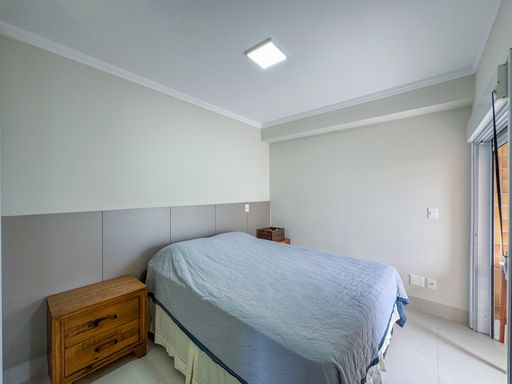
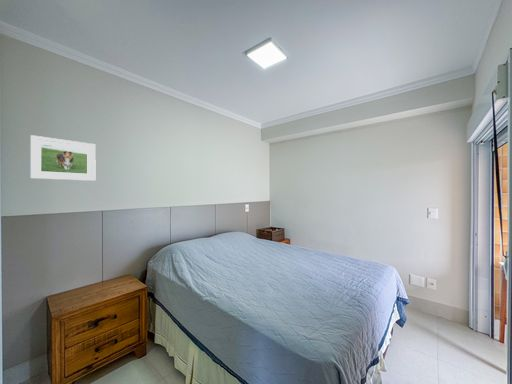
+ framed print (65, 159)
